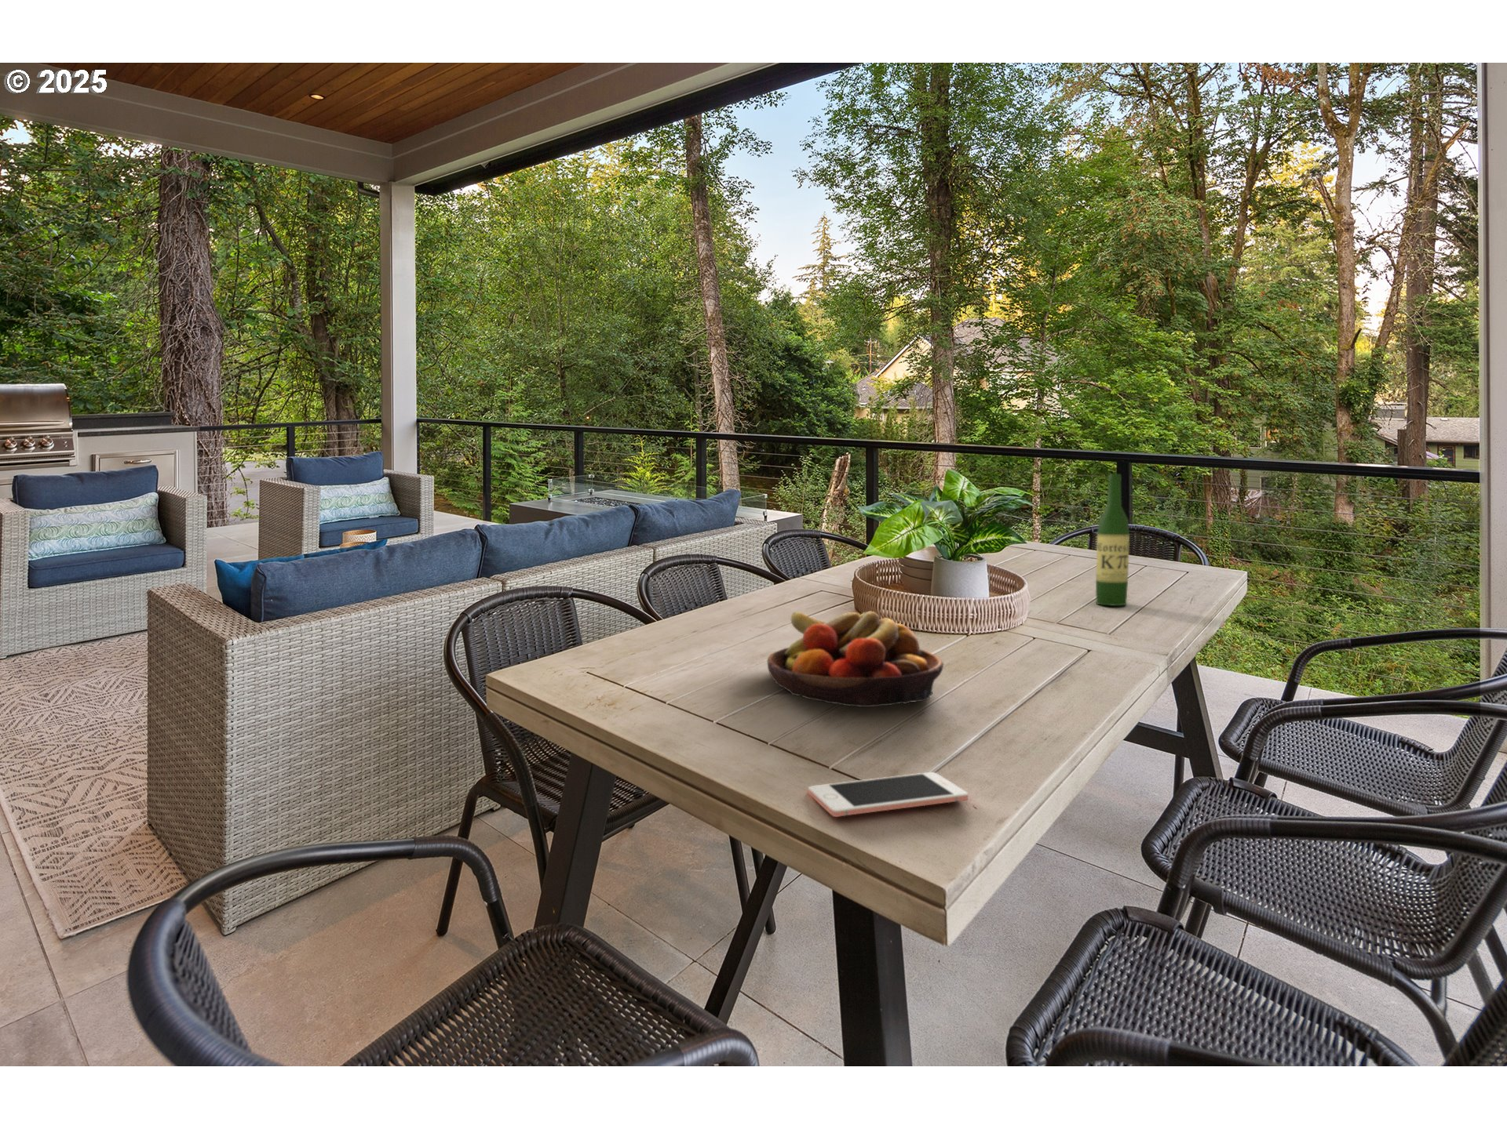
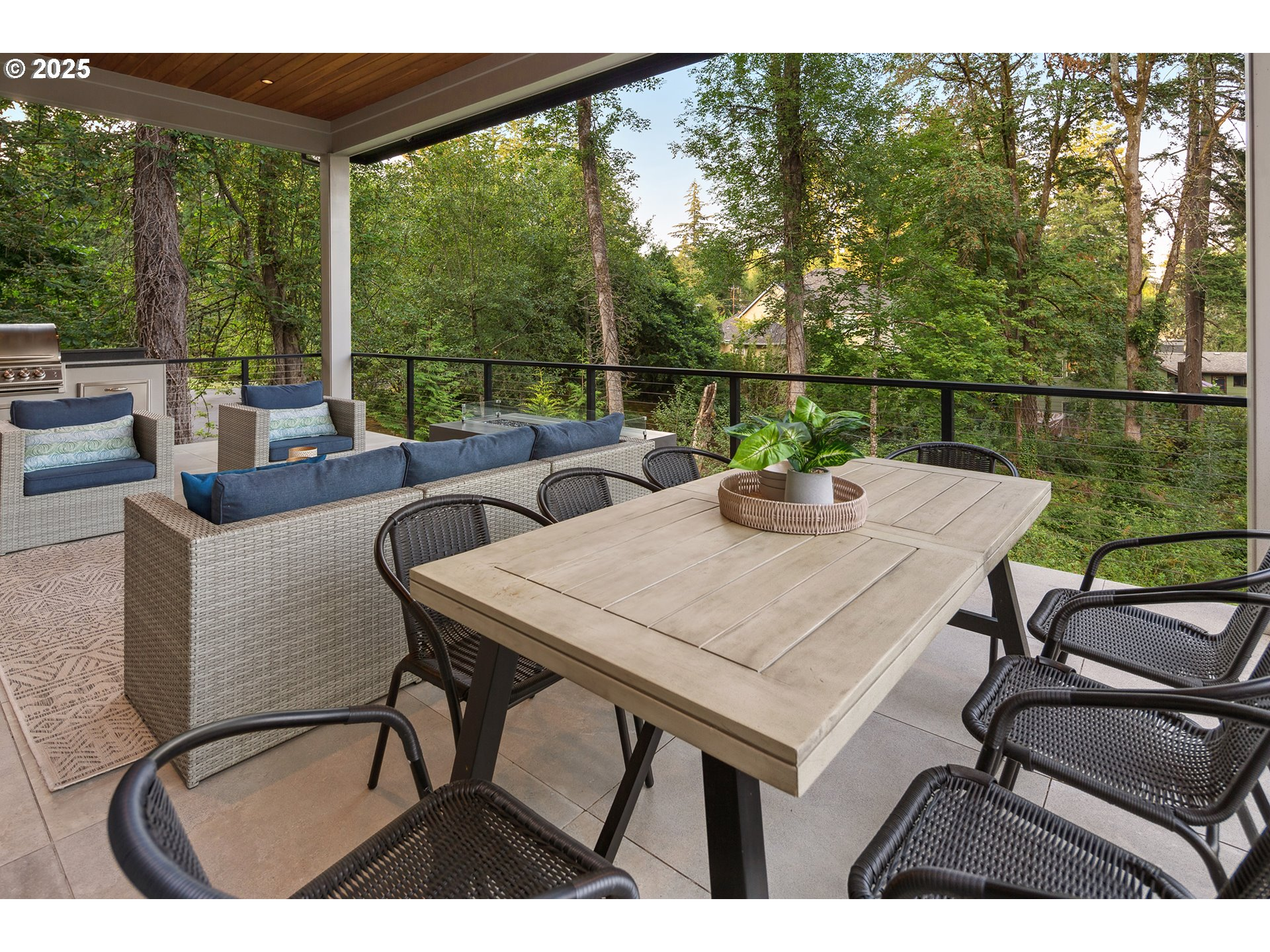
- fruit bowl (852, 651)
- cell phone (886, 793)
- wine bottle (1112, 540)
